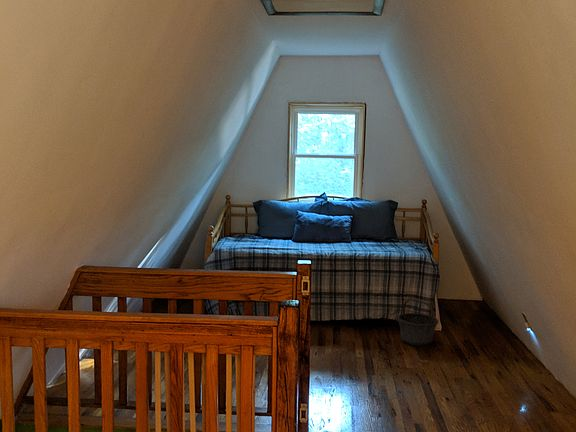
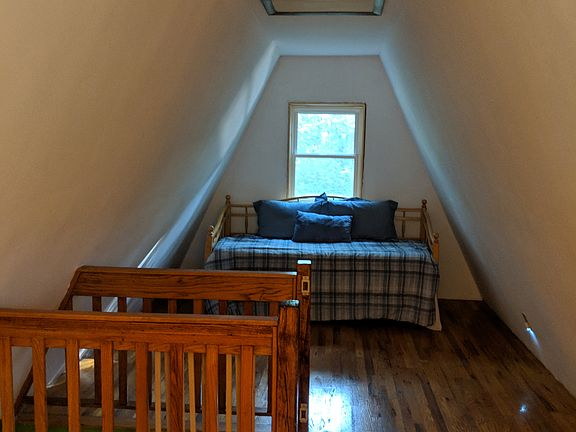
- basket (417, 320)
